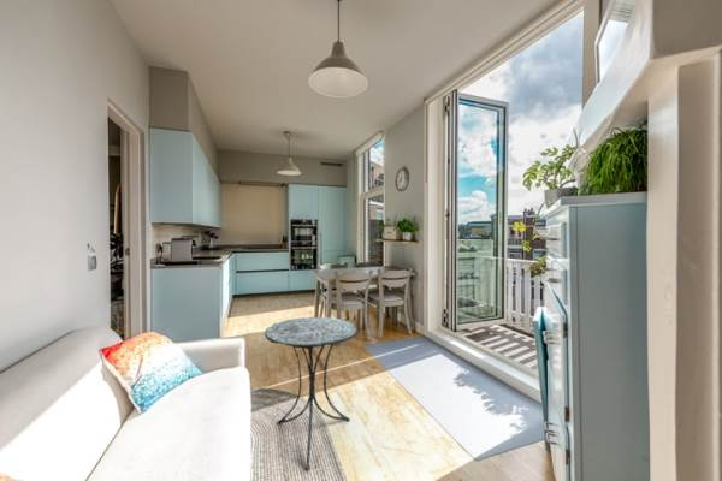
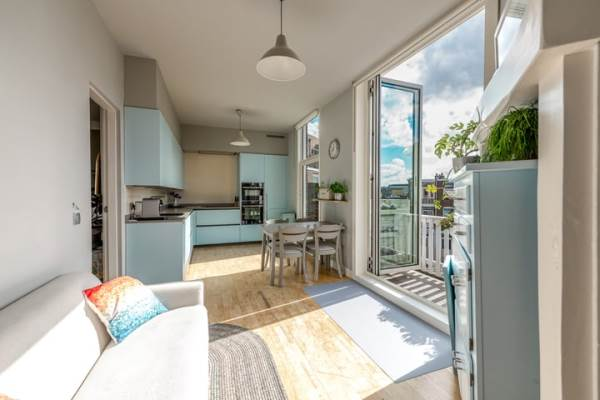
- side table (312, 380)
